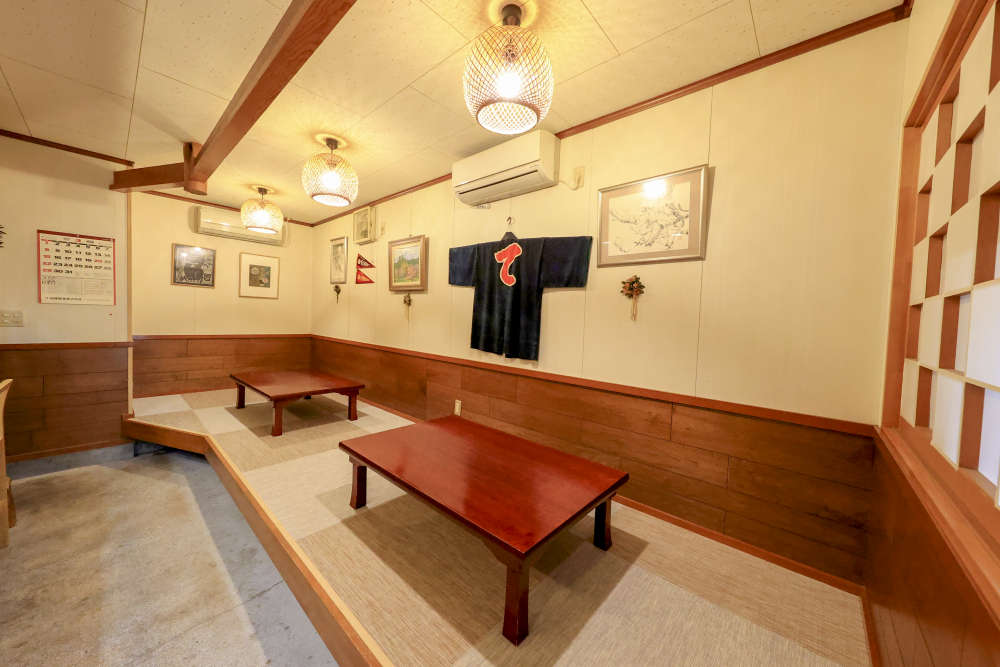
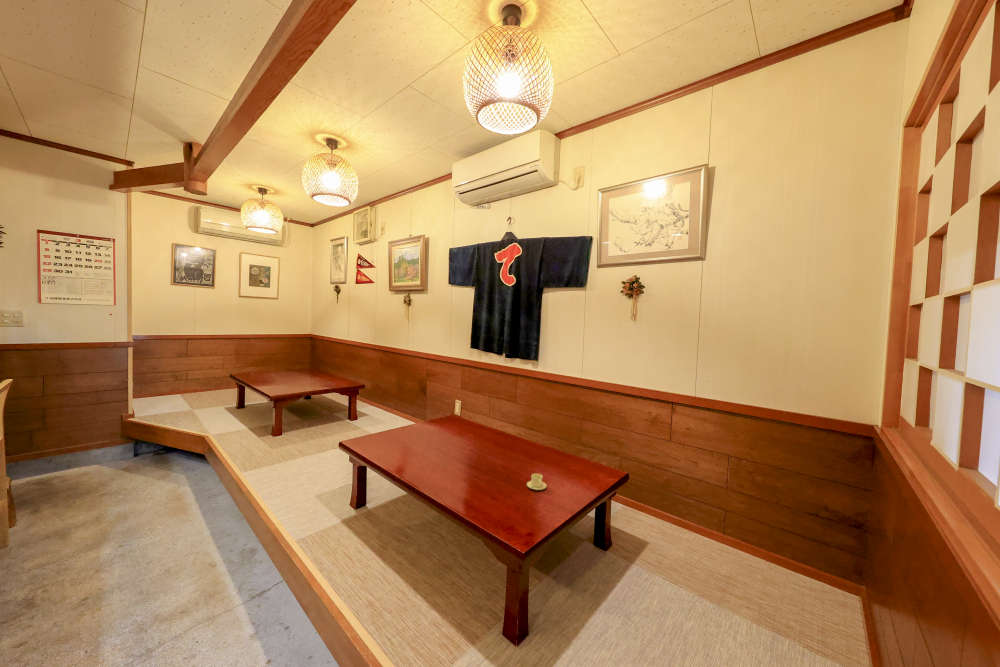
+ chinaware (536, 481)
